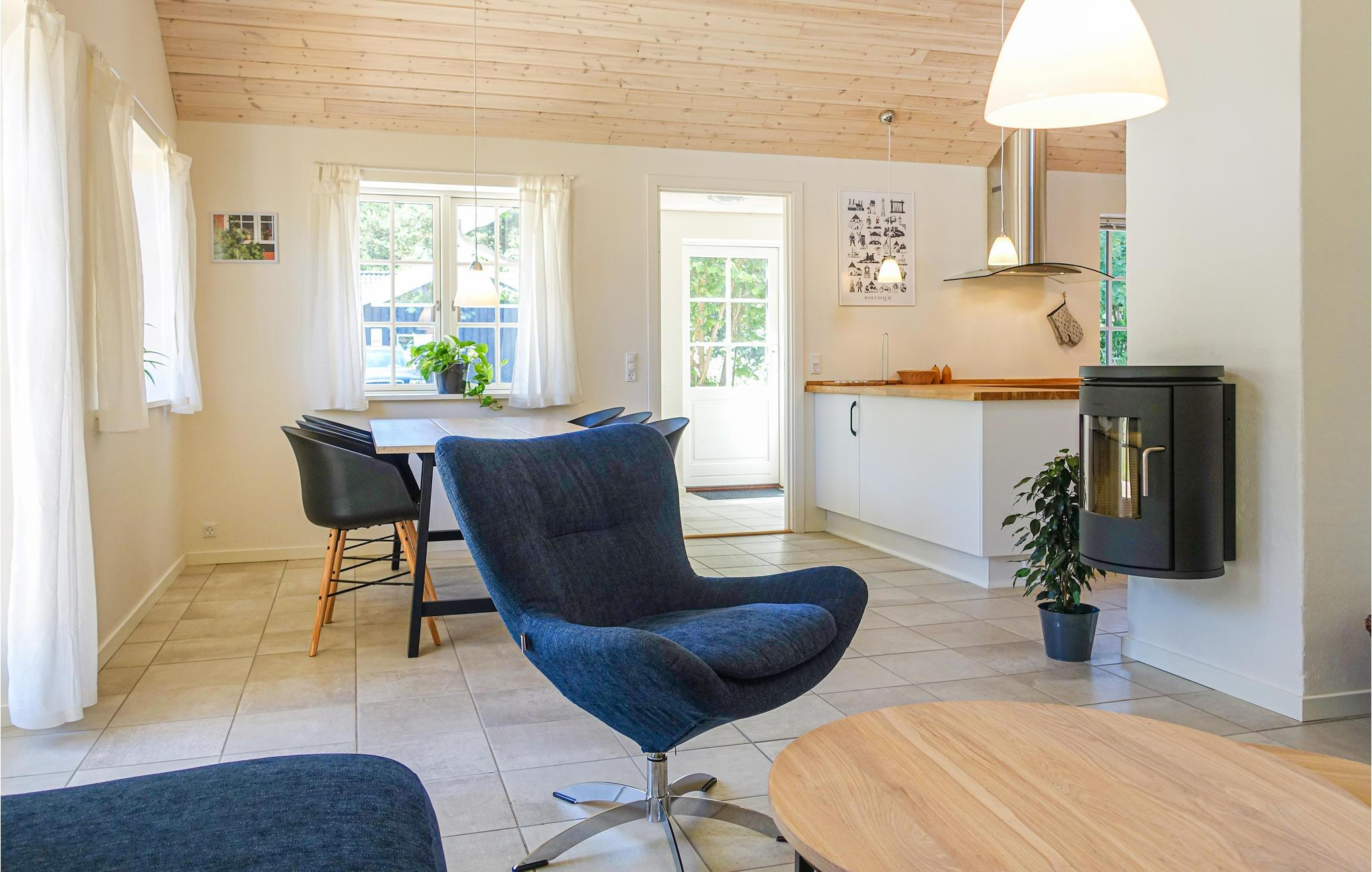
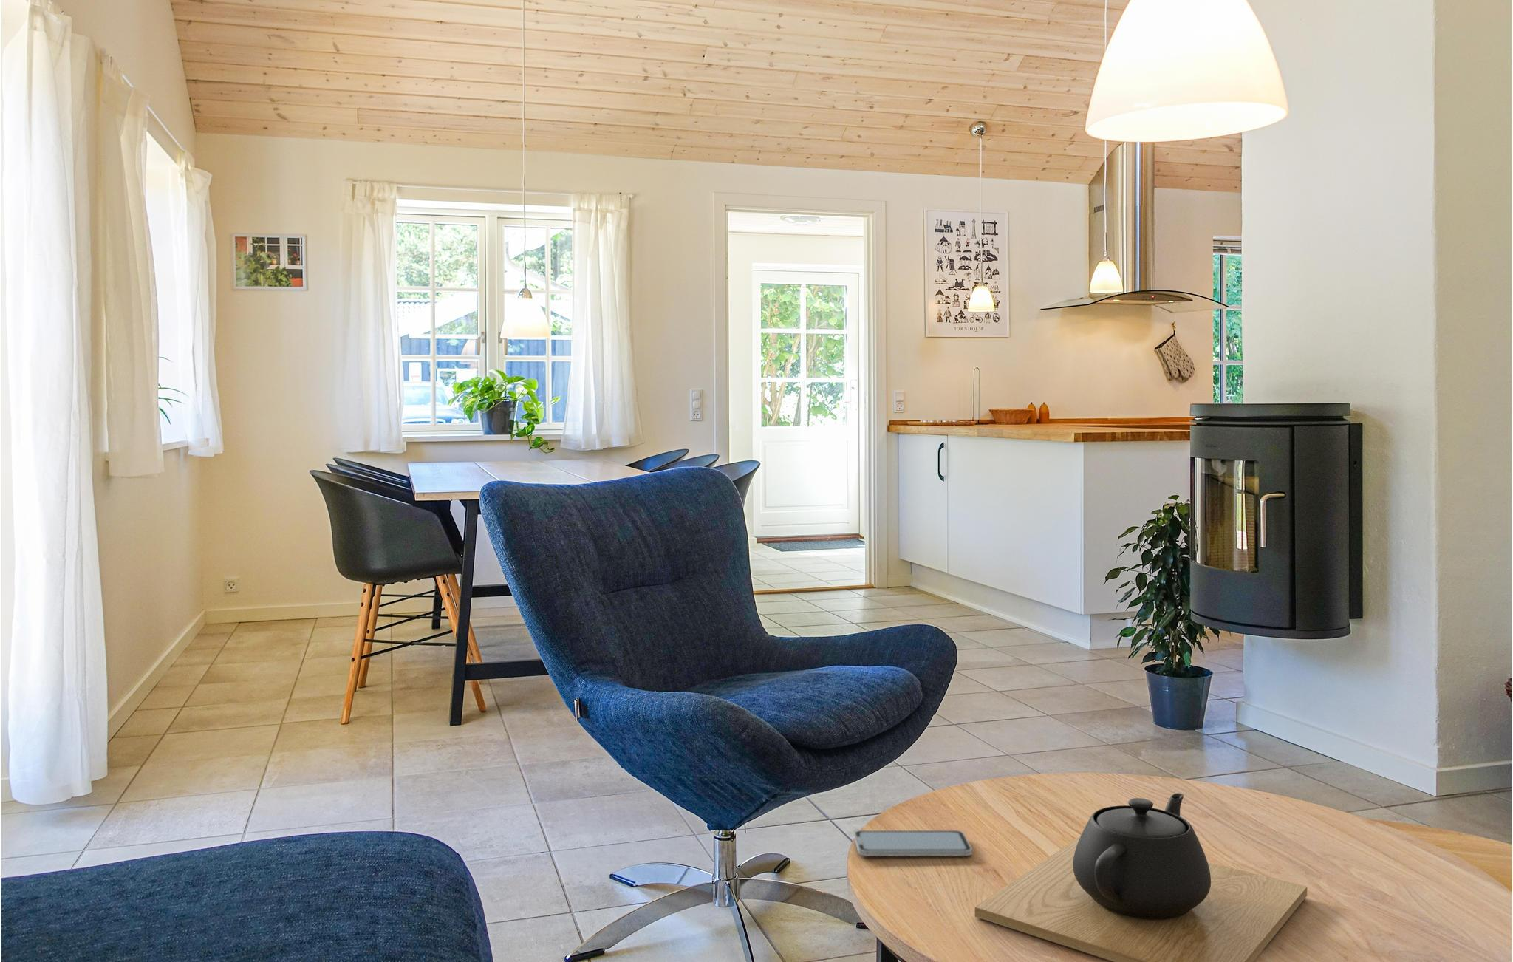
+ teapot (1144, 852)
+ smartphone (912, 843)
